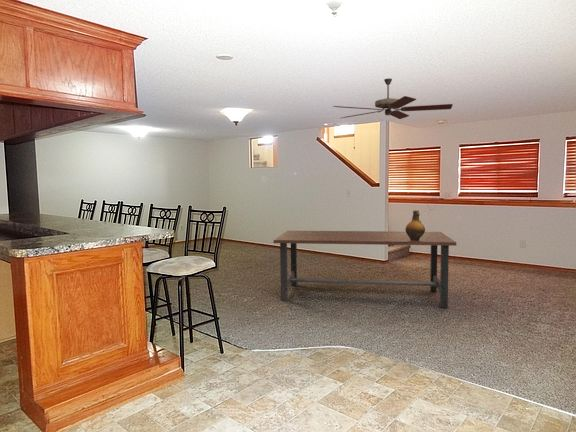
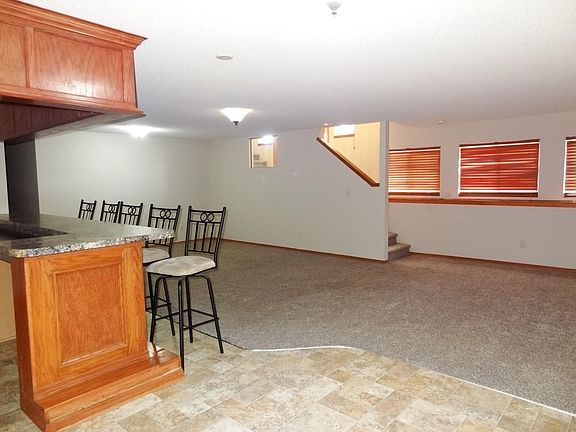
- ceramic jug (415, 225)
- ceiling fan (392, 98)
- dining table (361, 280)
